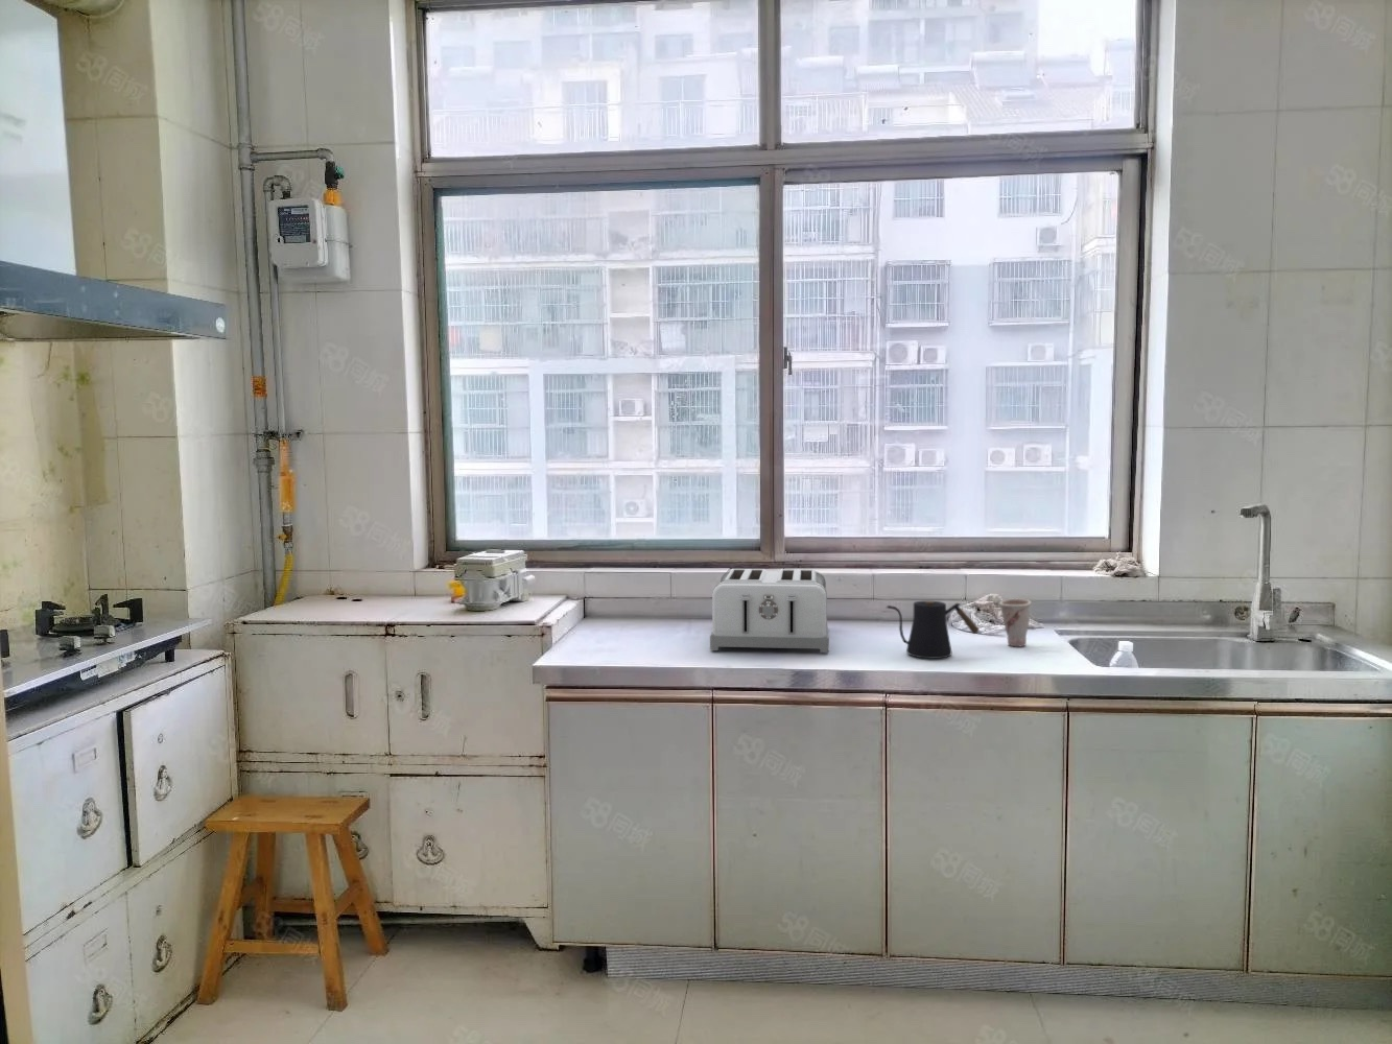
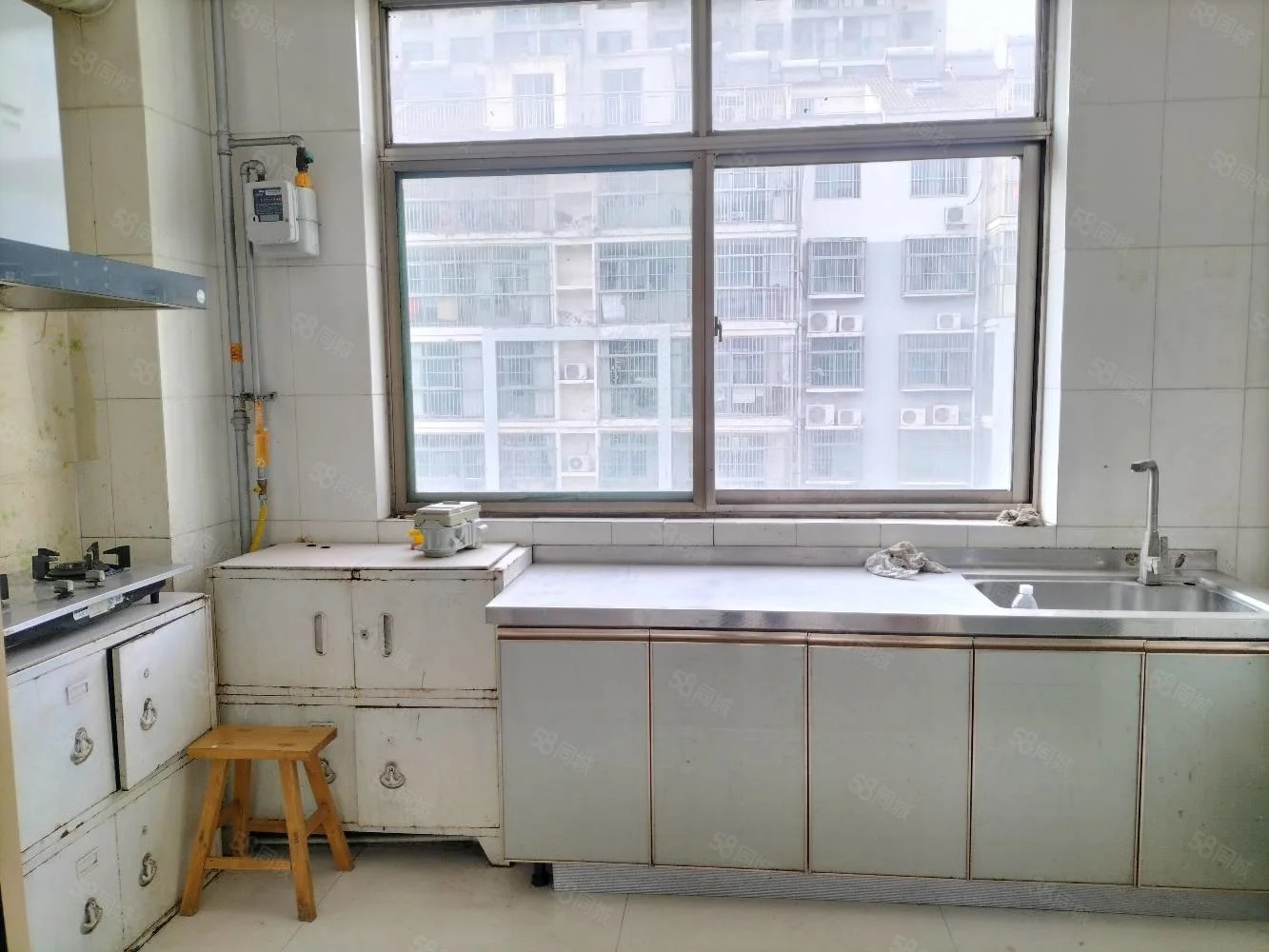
- toaster (771, 608)
- cup (1014, 622)
- kettle (931, 627)
